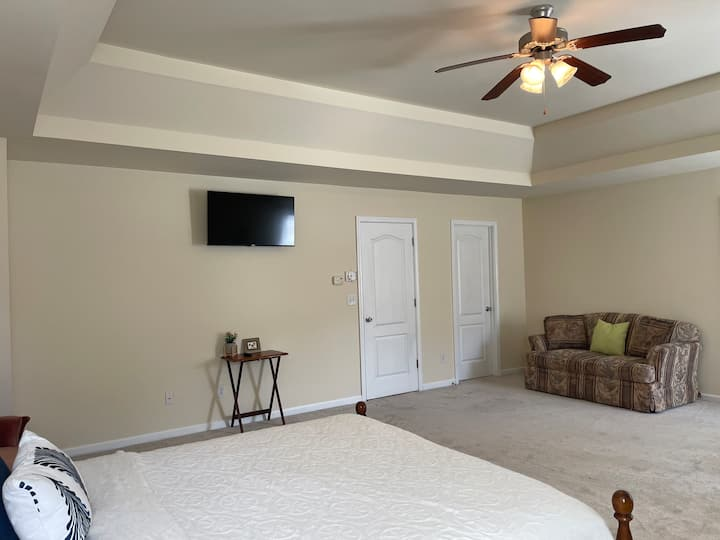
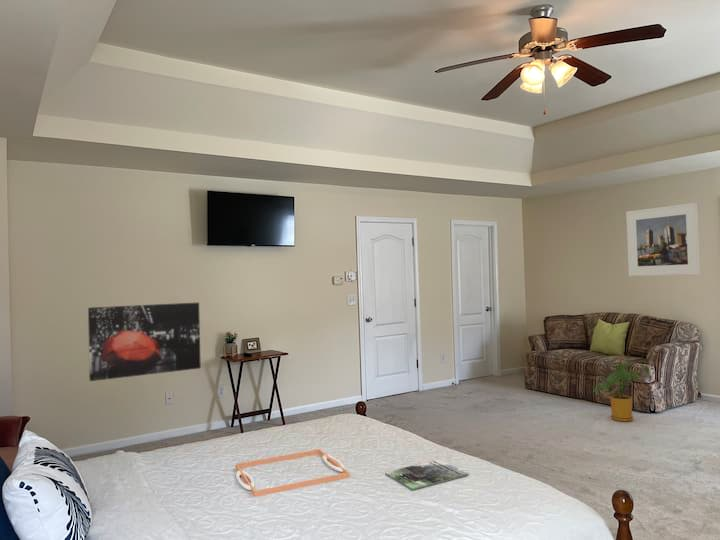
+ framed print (661, 241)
+ serving tray (286, 459)
+ wall art (147, 339)
+ house plant (620, 391)
+ magazine (426, 473)
